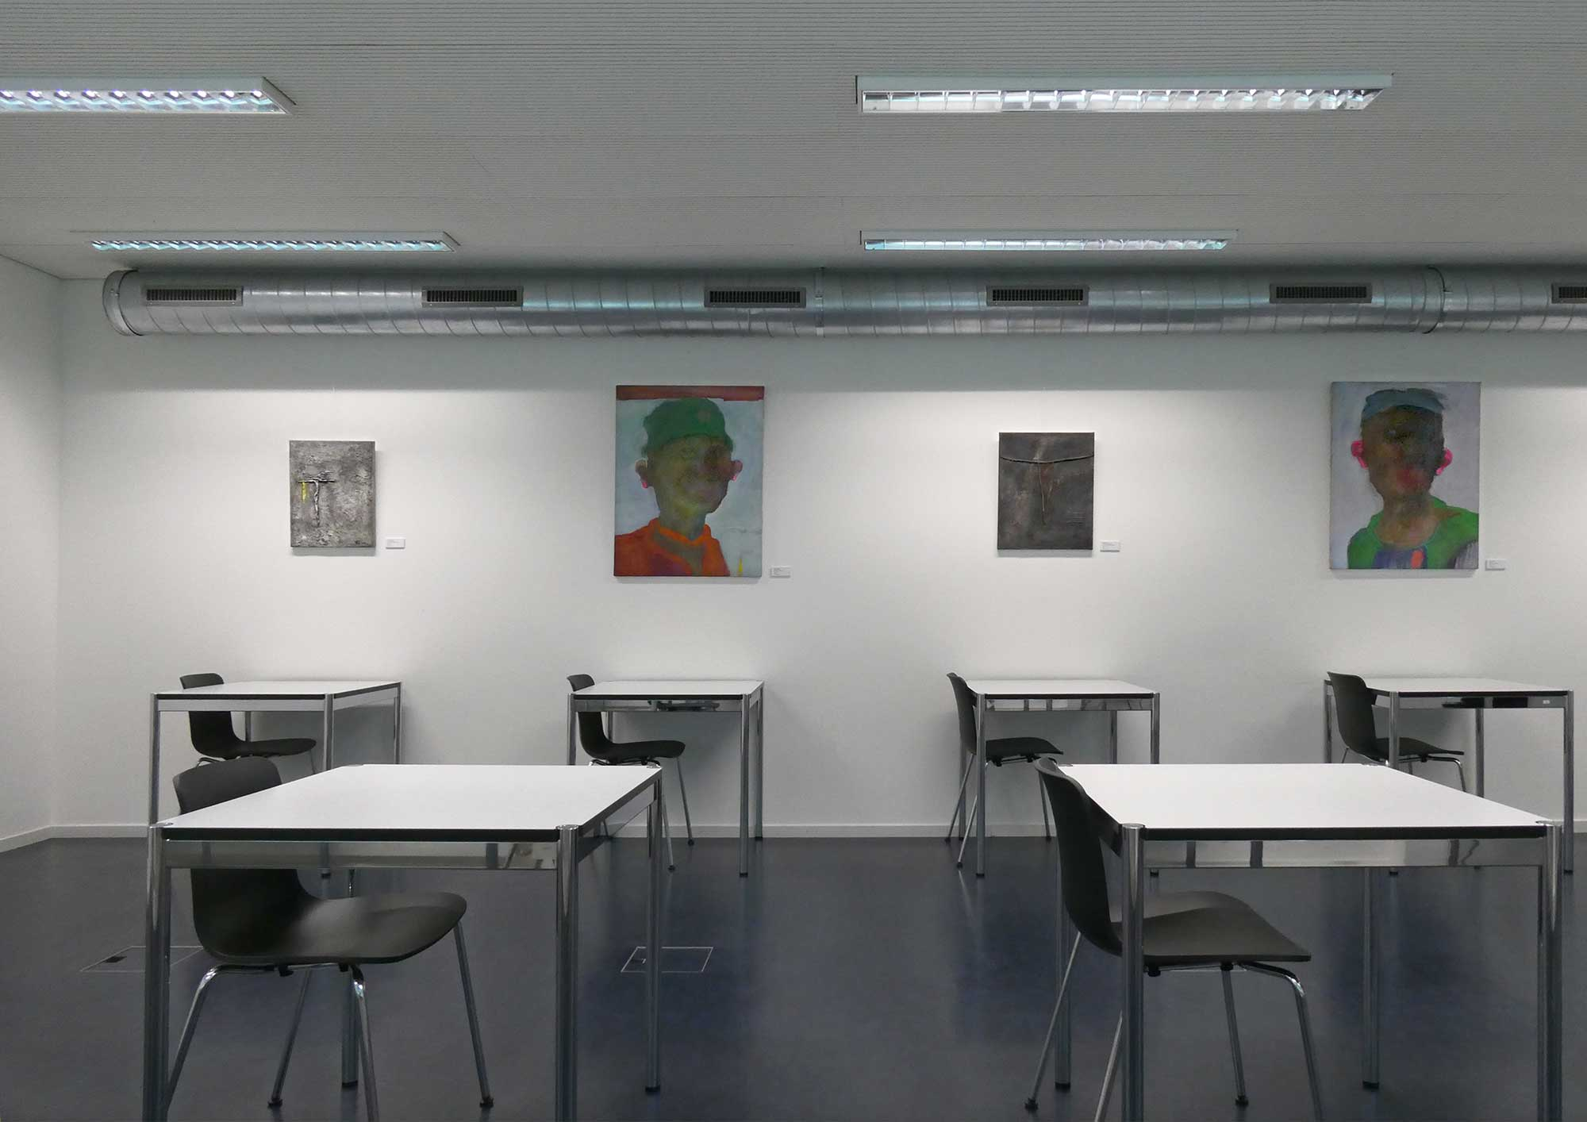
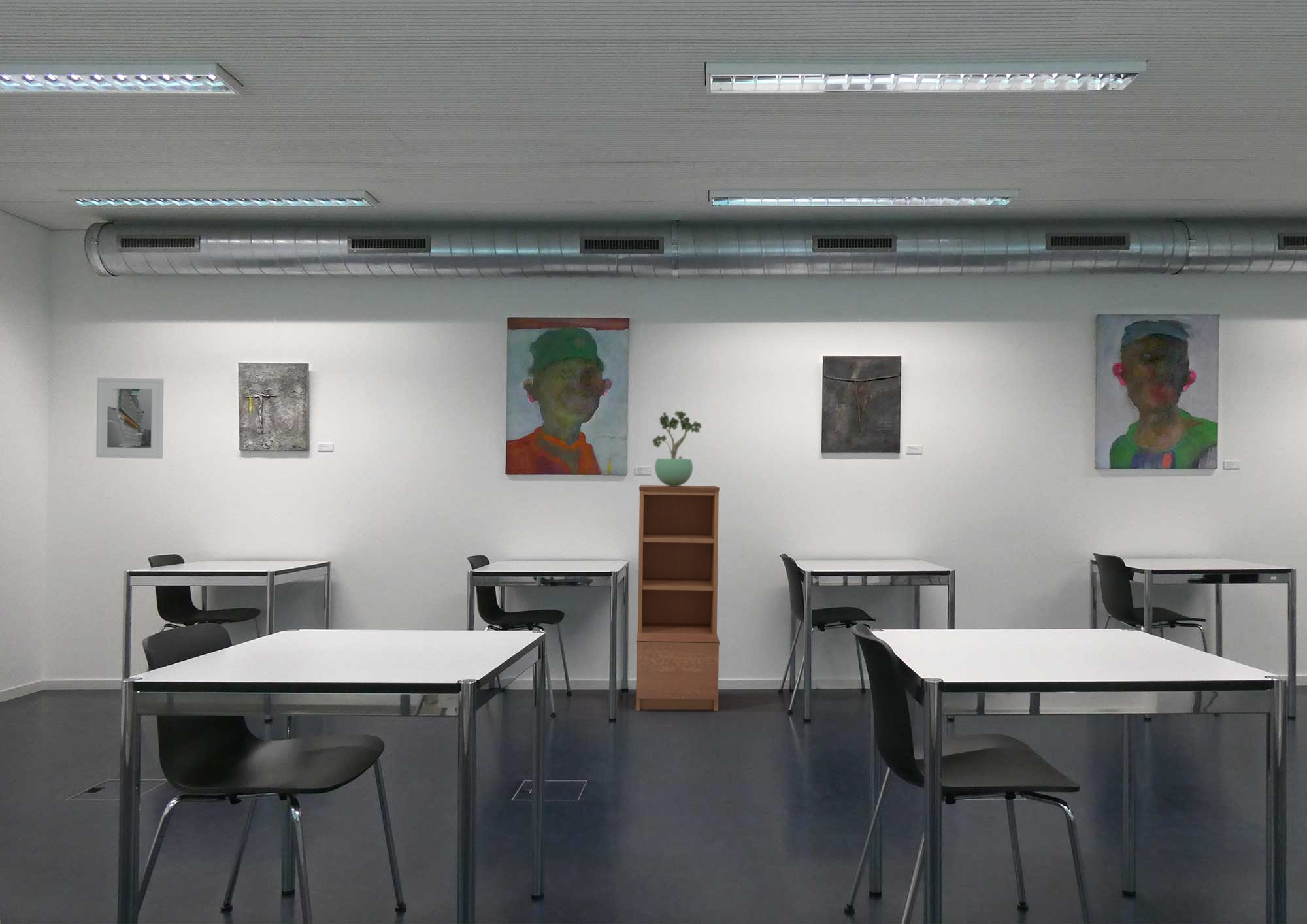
+ bookshelf (677, 593)
+ potted plant (676, 448)
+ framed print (129, 418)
